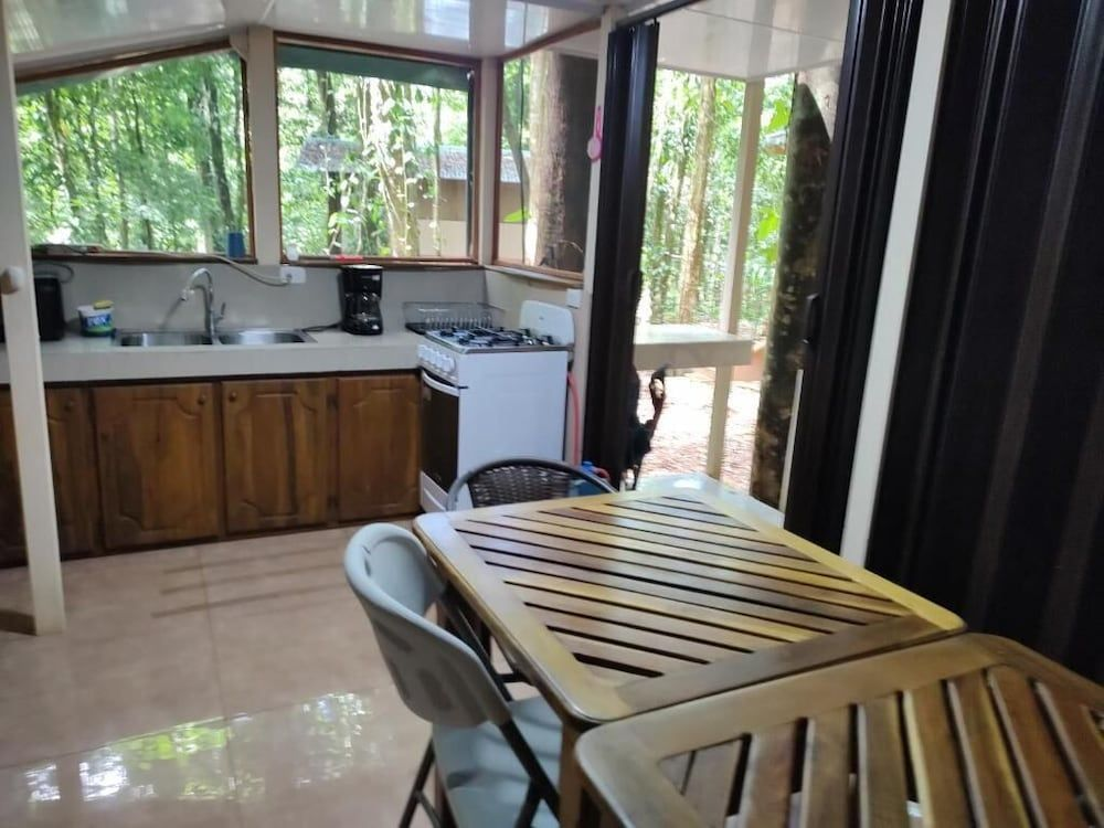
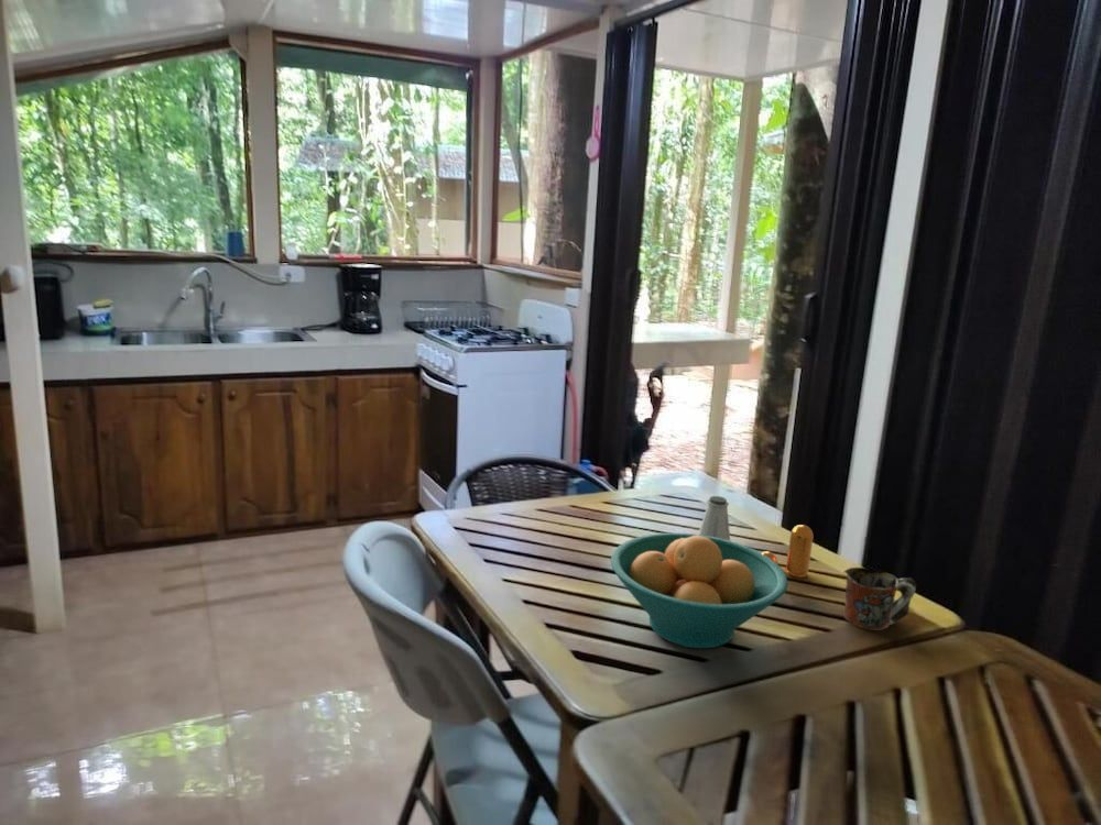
+ fruit bowl (695, 583)
+ pepper shaker (788, 547)
+ mug (877, 598)
+ saltshaker (716, 520)
